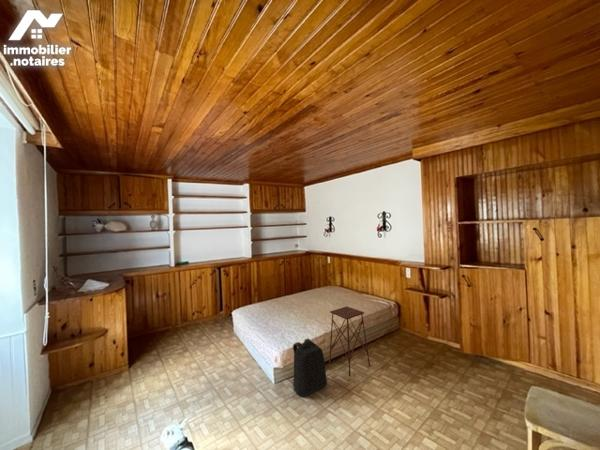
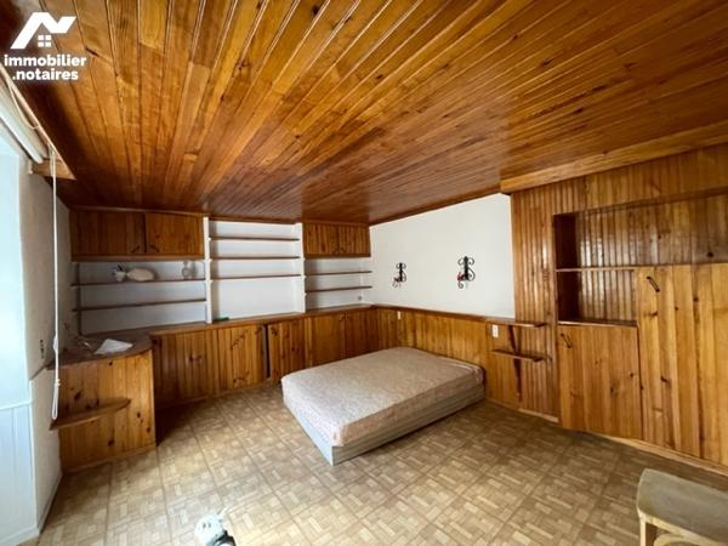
- side table (348, 337)
- backpack (307, 362)
